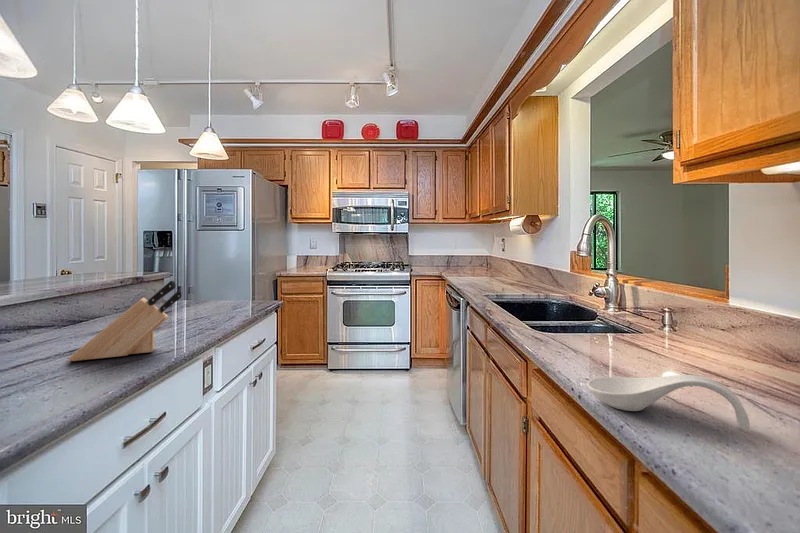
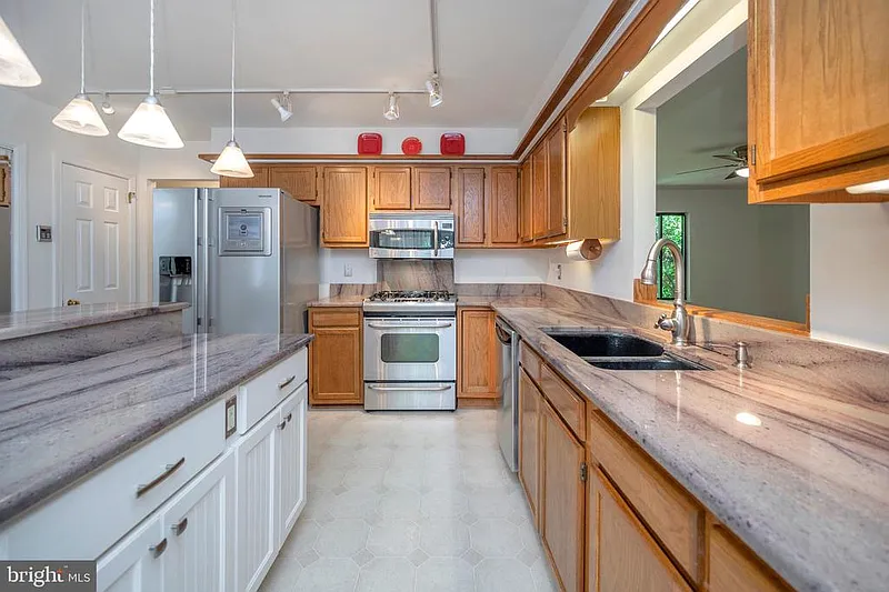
- knife block (130, 316)
- spoon rest (659, 392)
